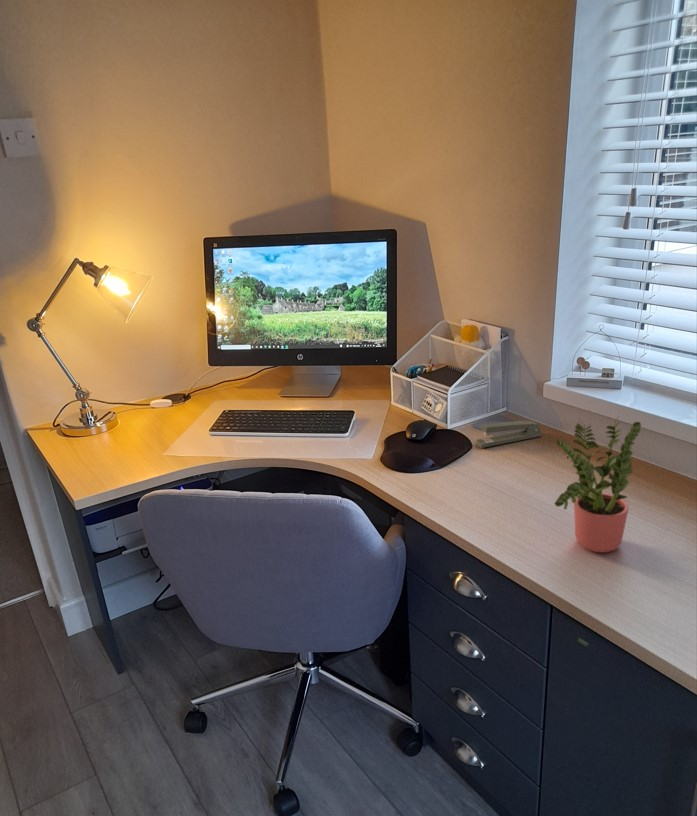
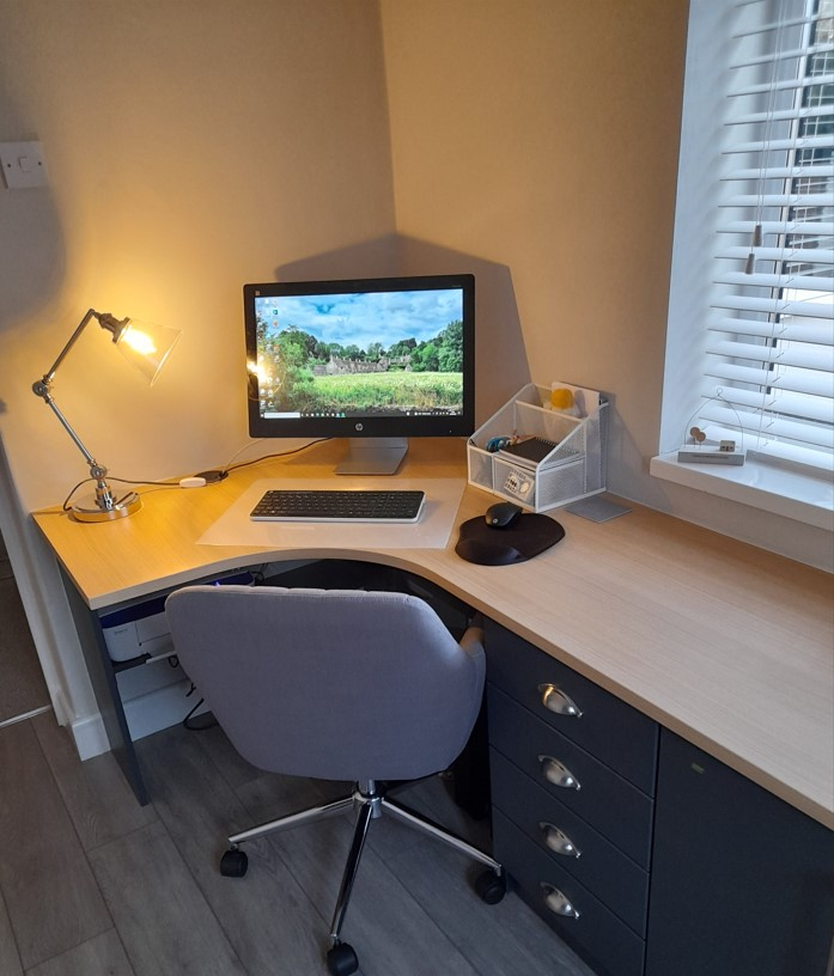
- potted plant (579, 483)
- stapler (508, 430)
